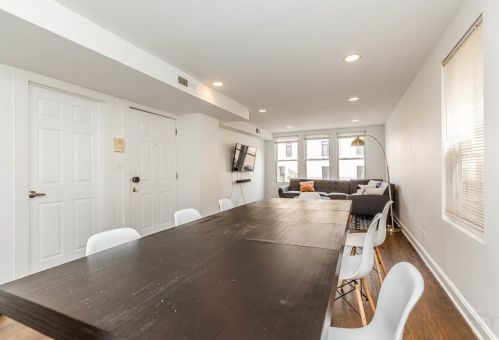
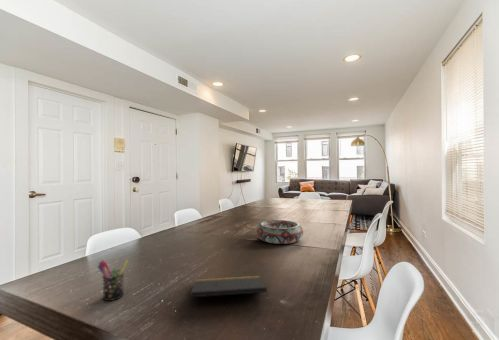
+ notepad (228, 285)
+ pen holder (112, 278)
+ decorative bowl (279, 231)
